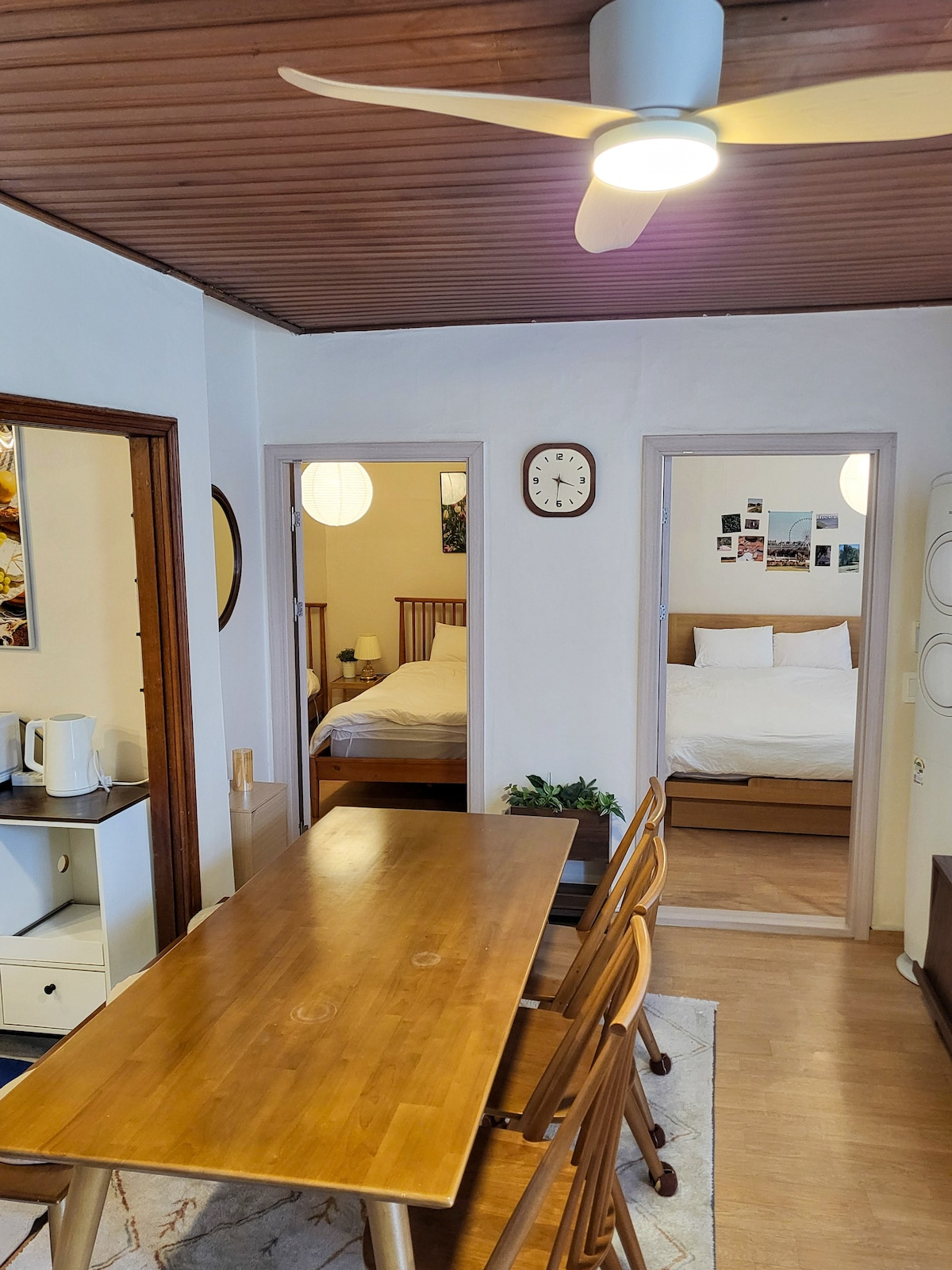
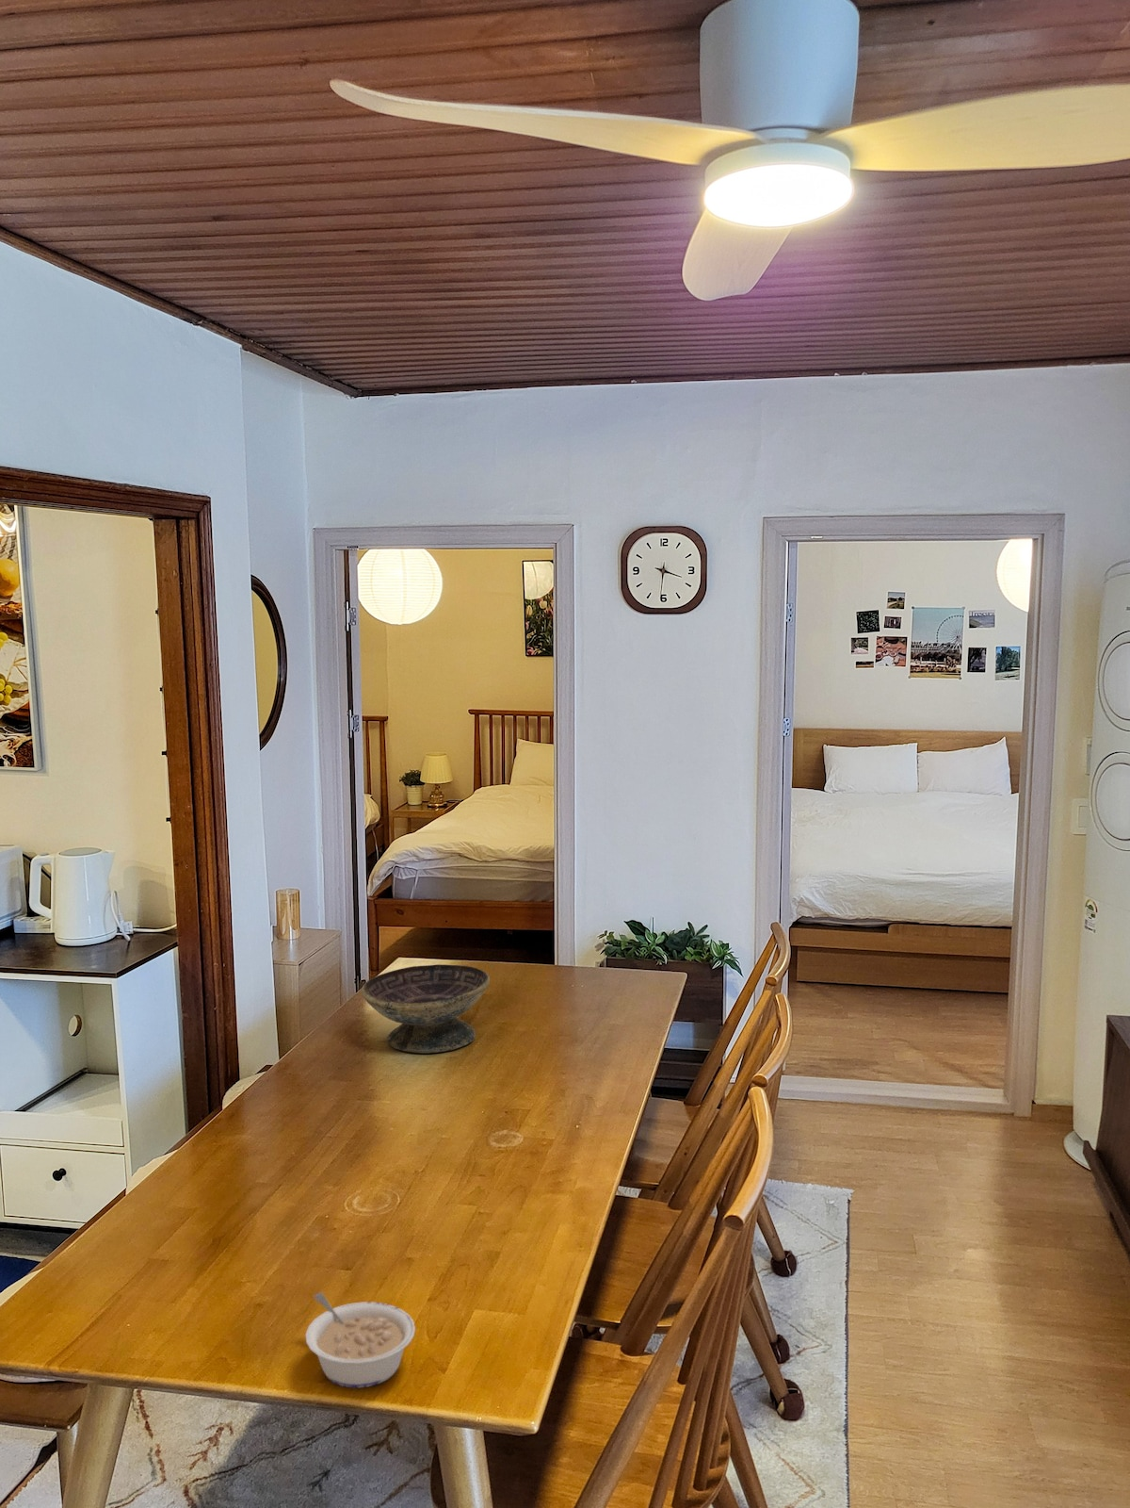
+ decorative bowl (426, 1008)
+ legume (356, 1344)
